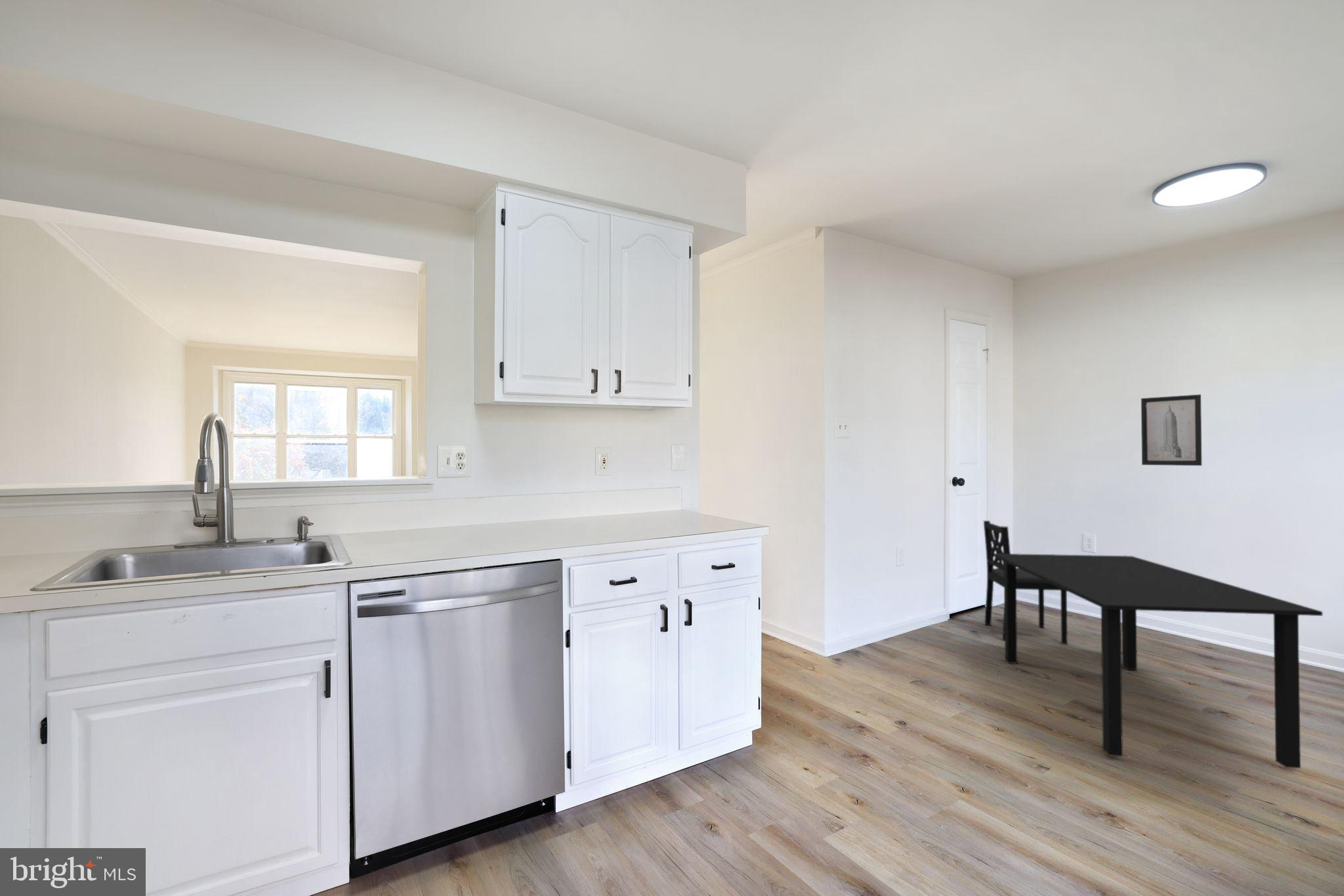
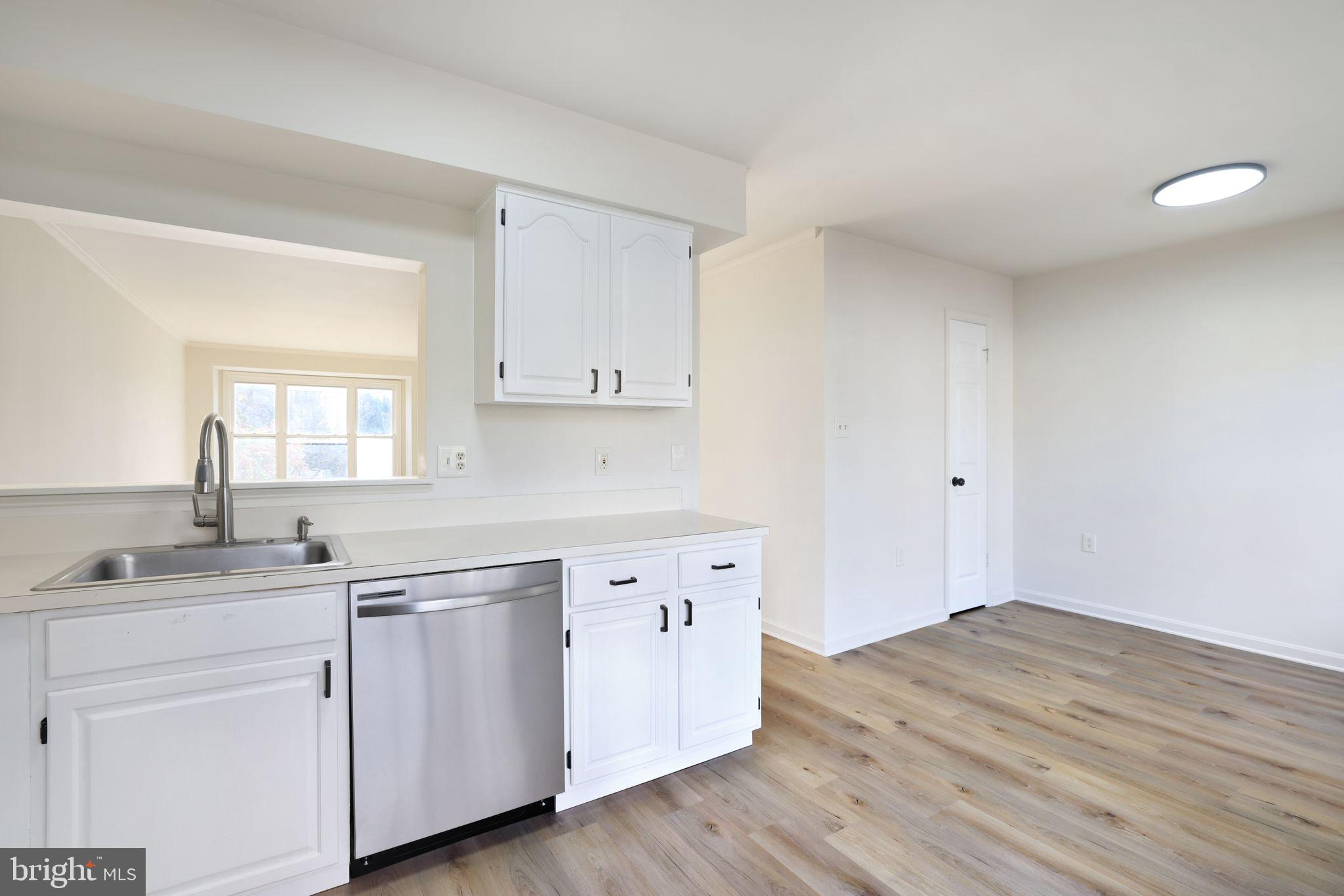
- dining set (1091, 602)
- wall art (1170, 430)
